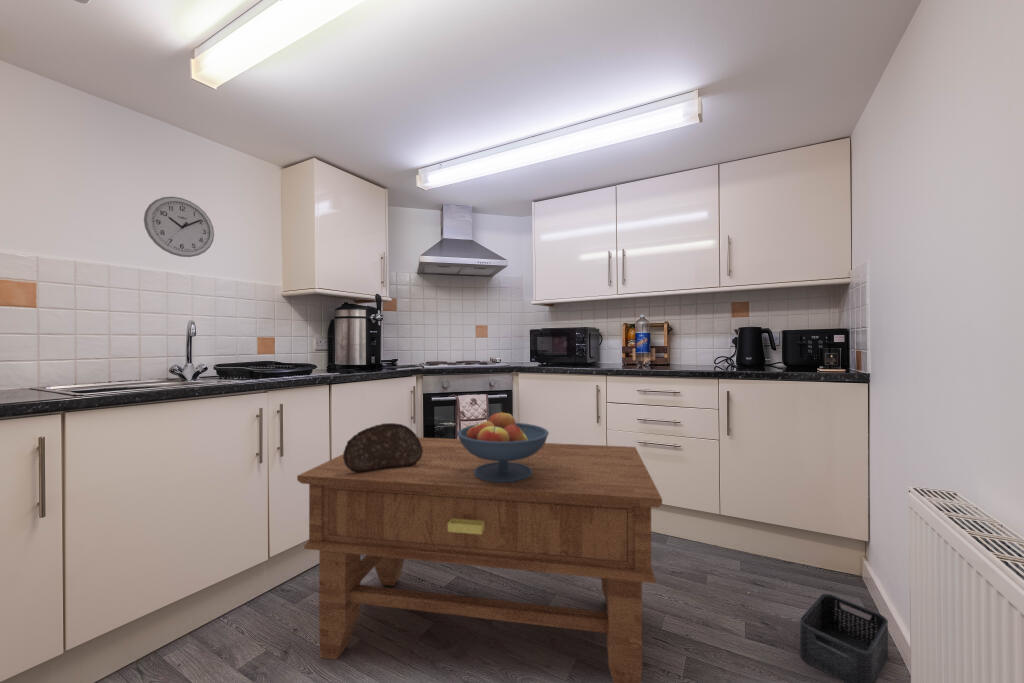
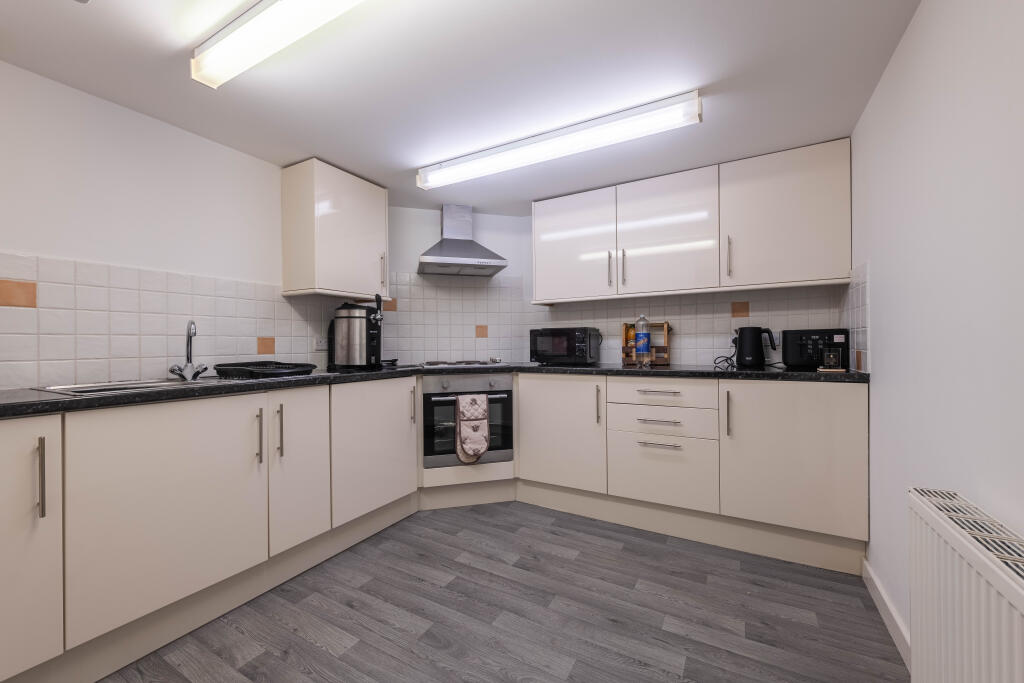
- storage bin (843, 638)
- fruit bowl (503, 444)
- bread loaf (385, 445)
- side table (486, 543)
- wall clock (181, 227)
